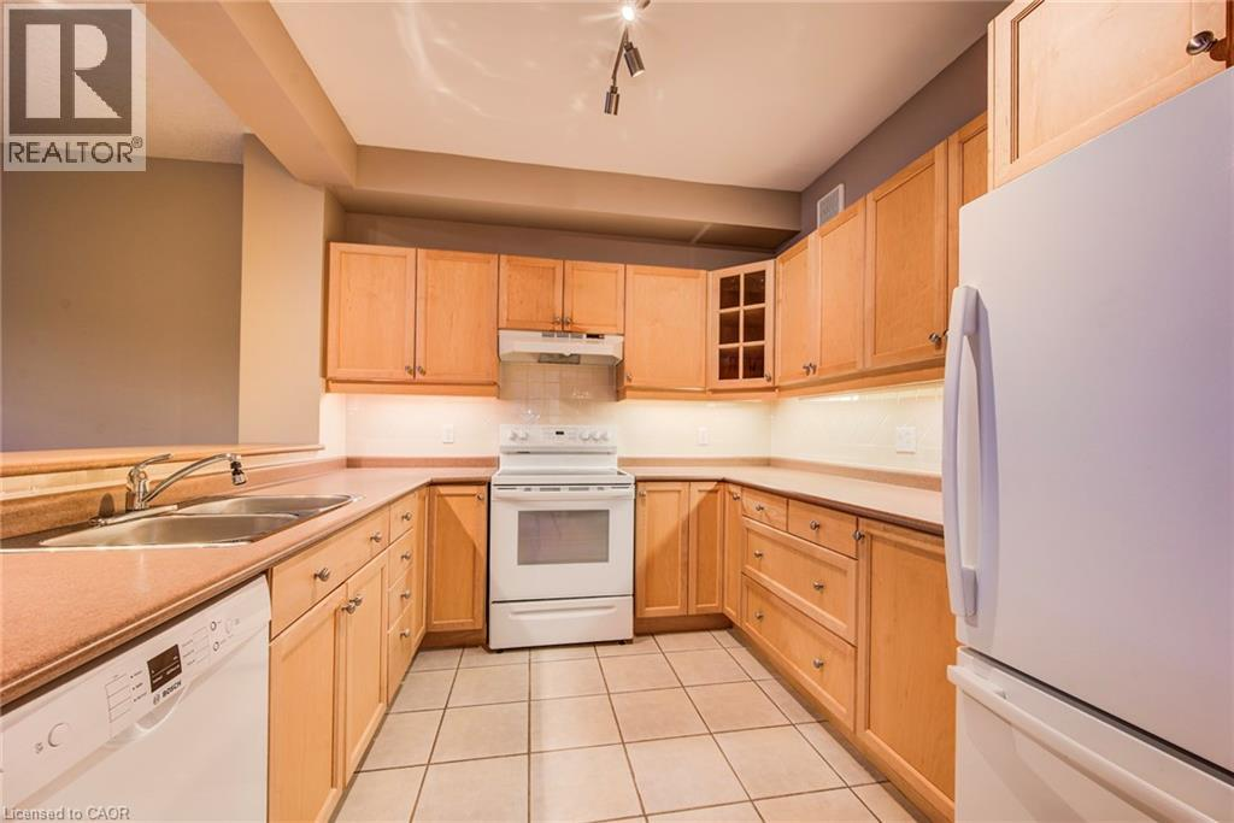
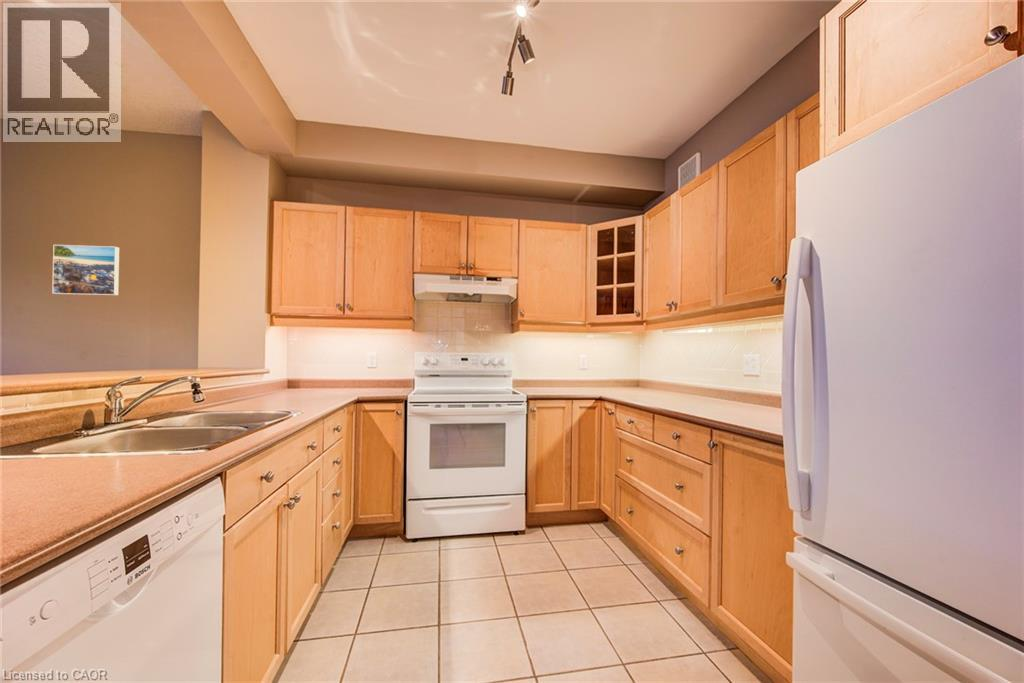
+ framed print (86, 270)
